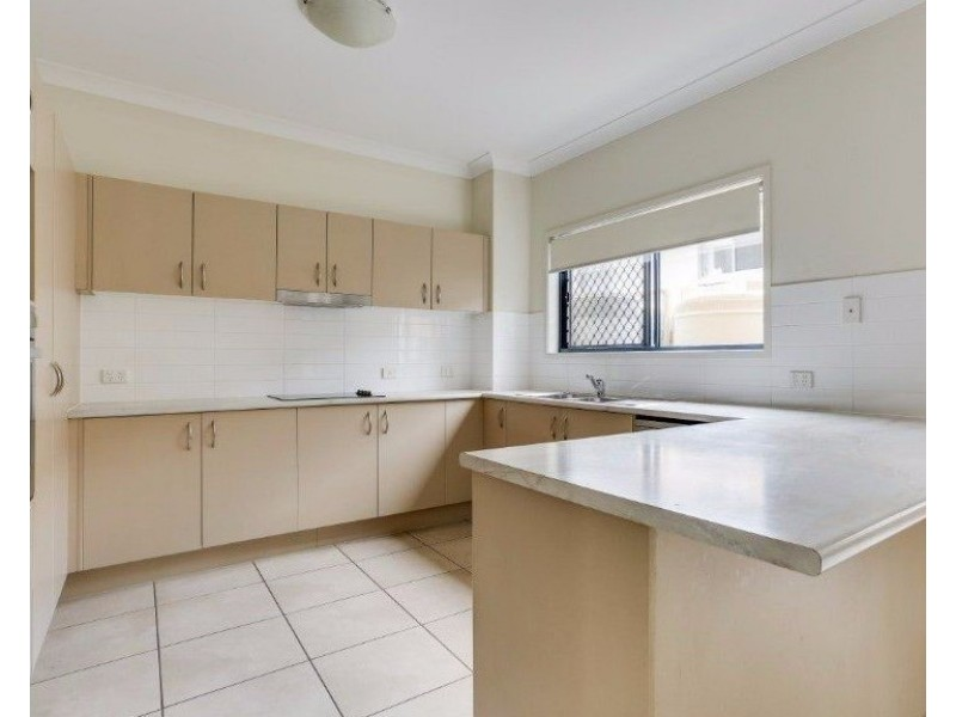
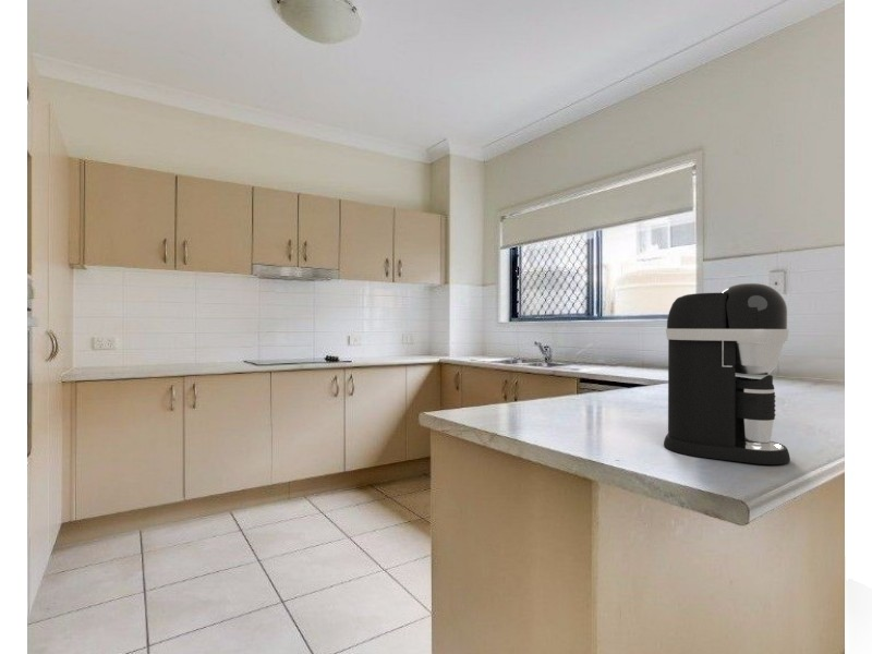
+ coffee maker (723, 367)
